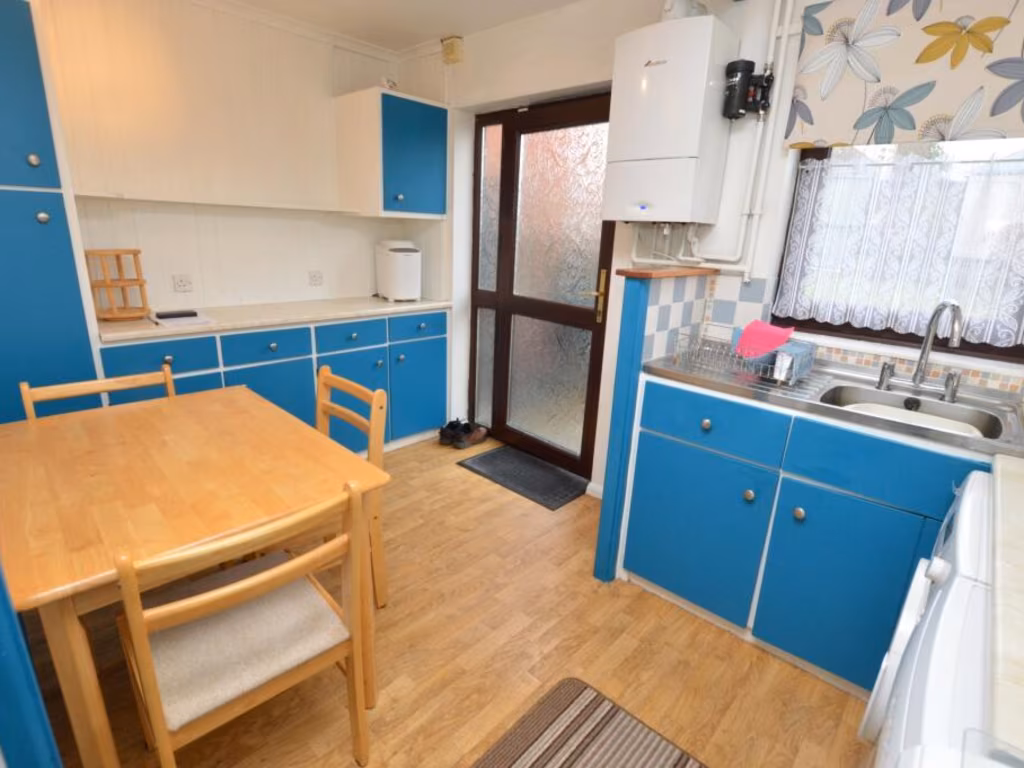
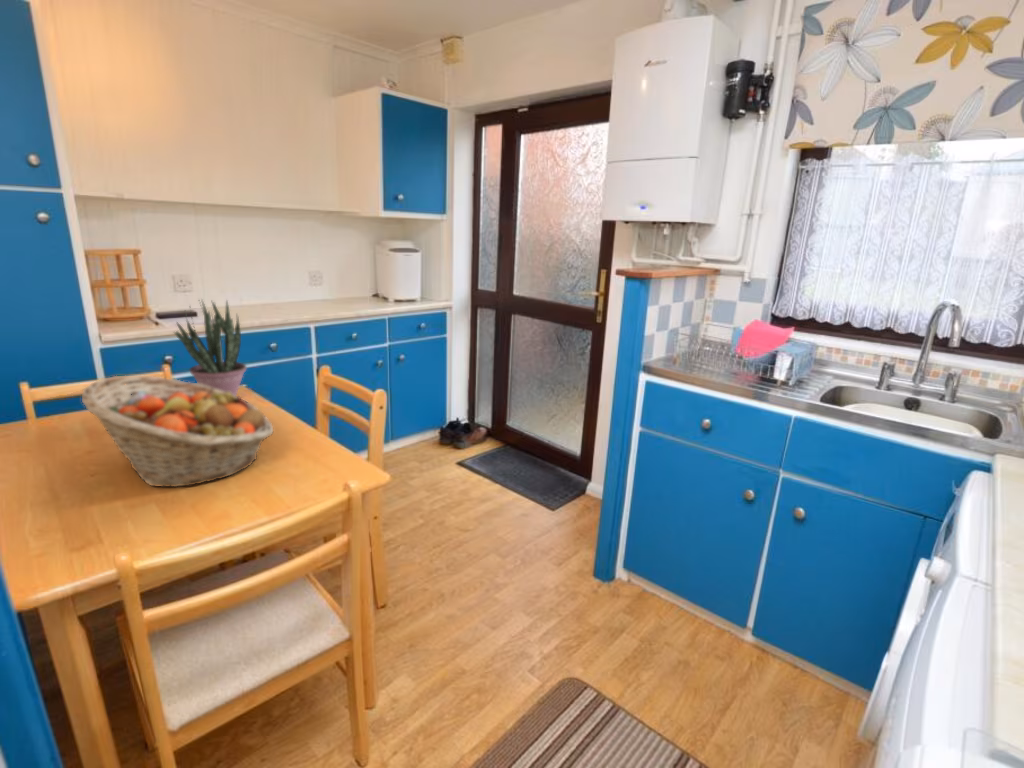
+ fruit basket (185, 421)
+ potted plant (211, 350)
